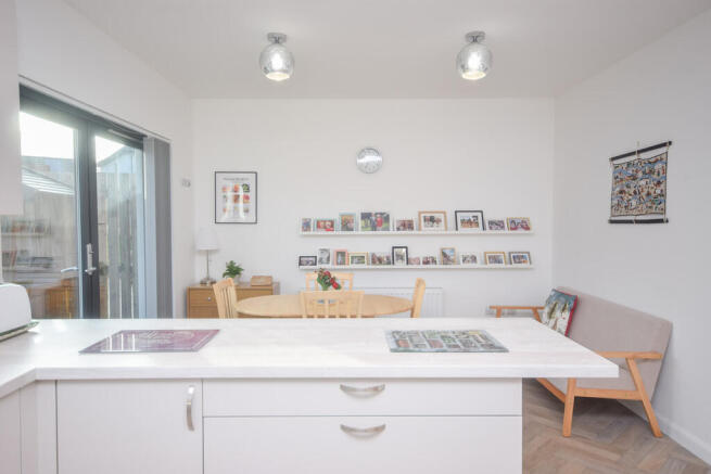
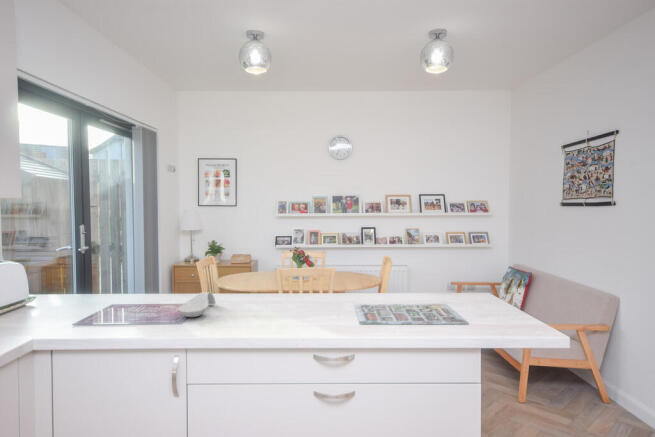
+ spoon rest (199, 303)
